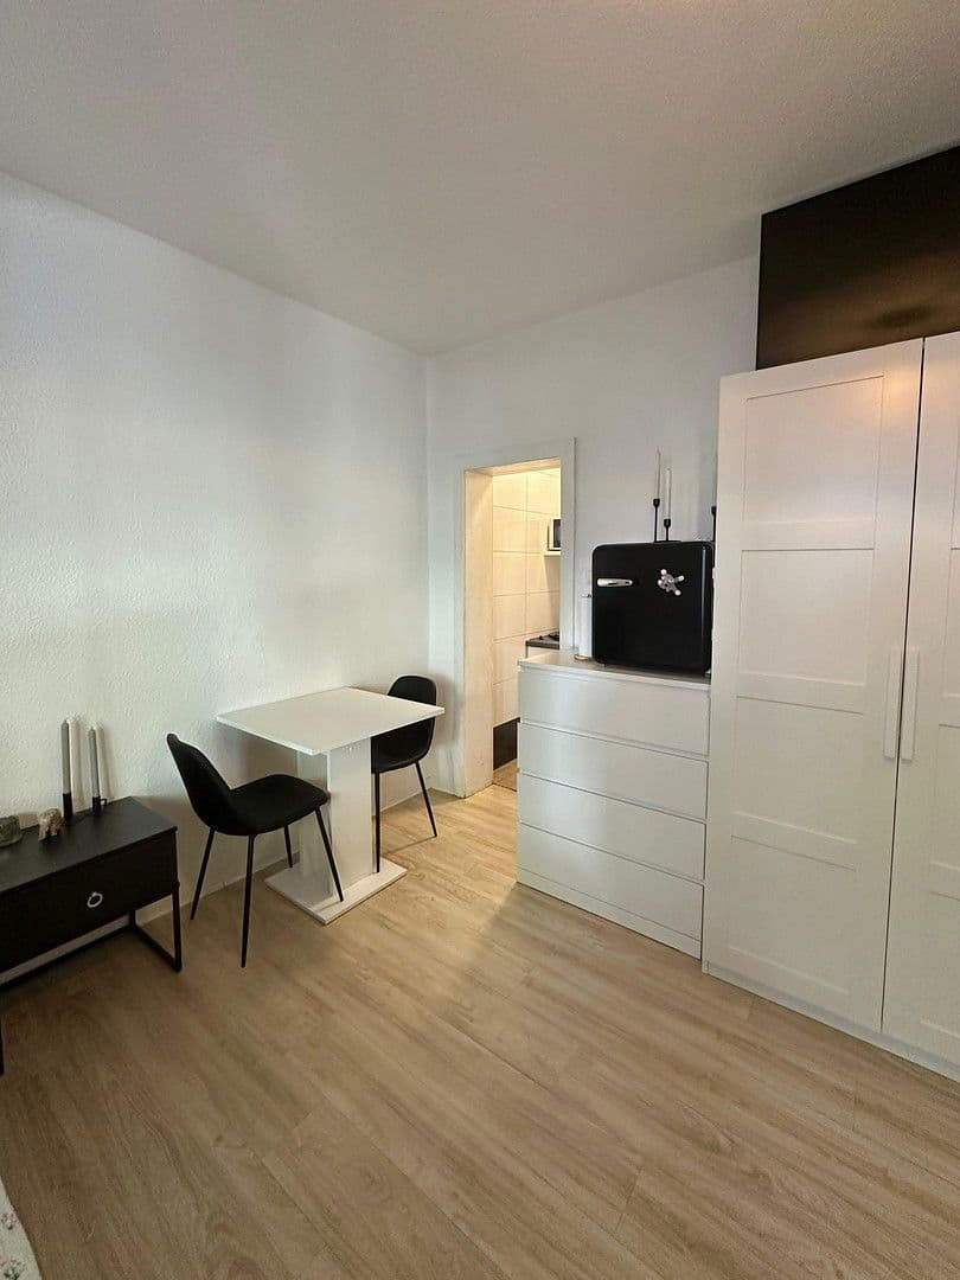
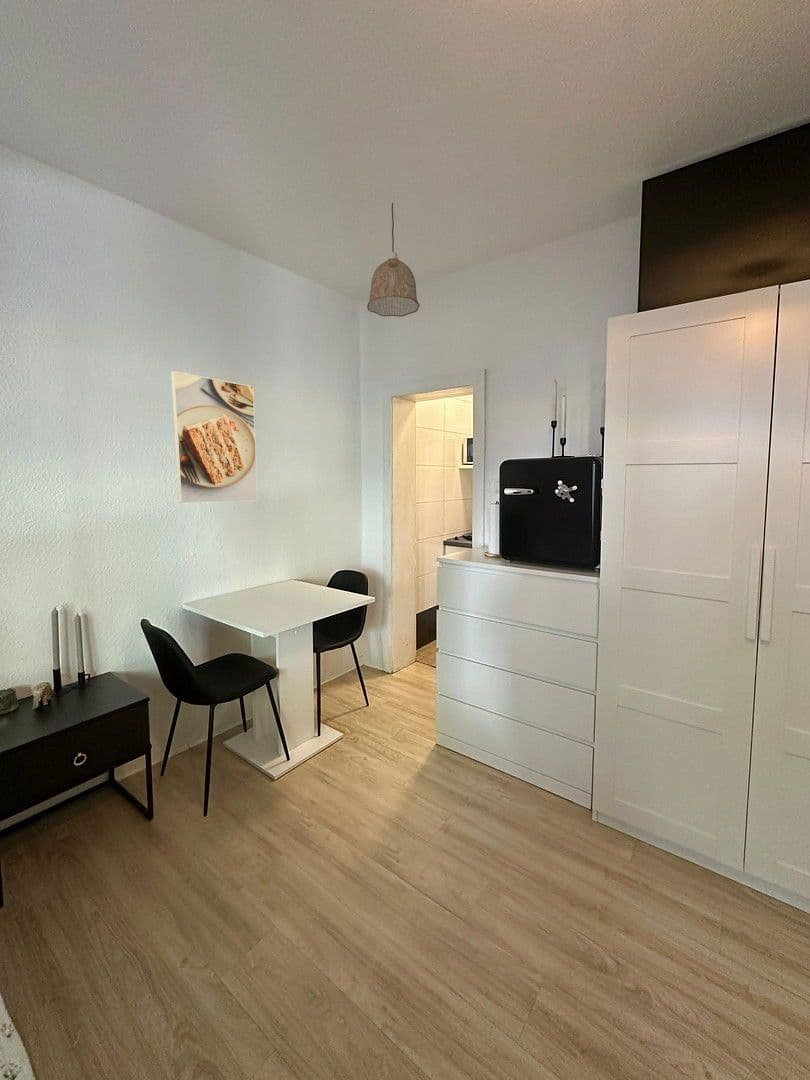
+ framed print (217, 441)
+ pendant lamp (392, 255)
